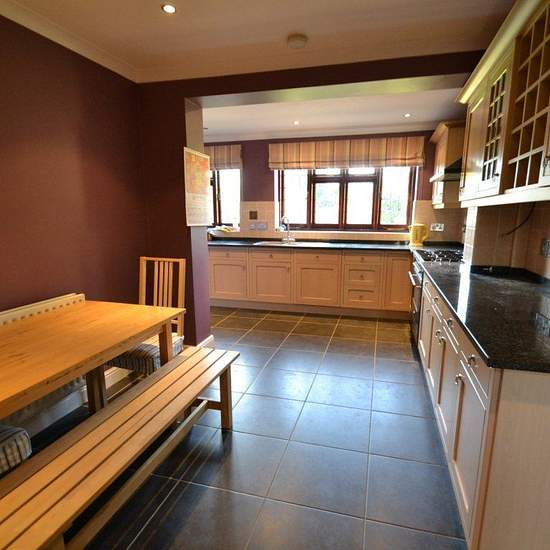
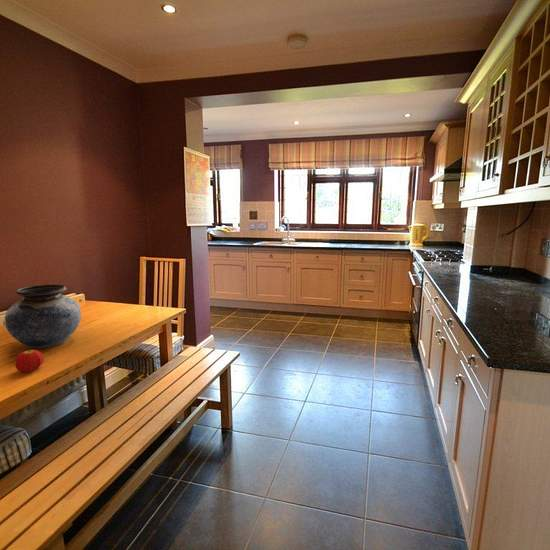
+ fruit (29, 359)
+ vase (44, 315)
